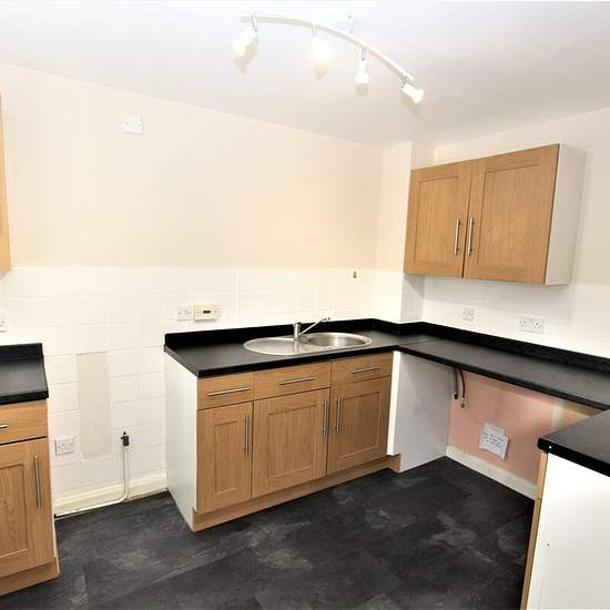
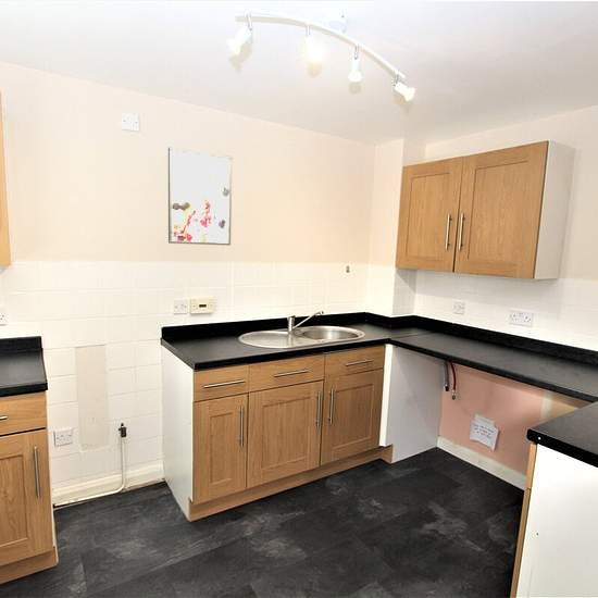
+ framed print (200, 198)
